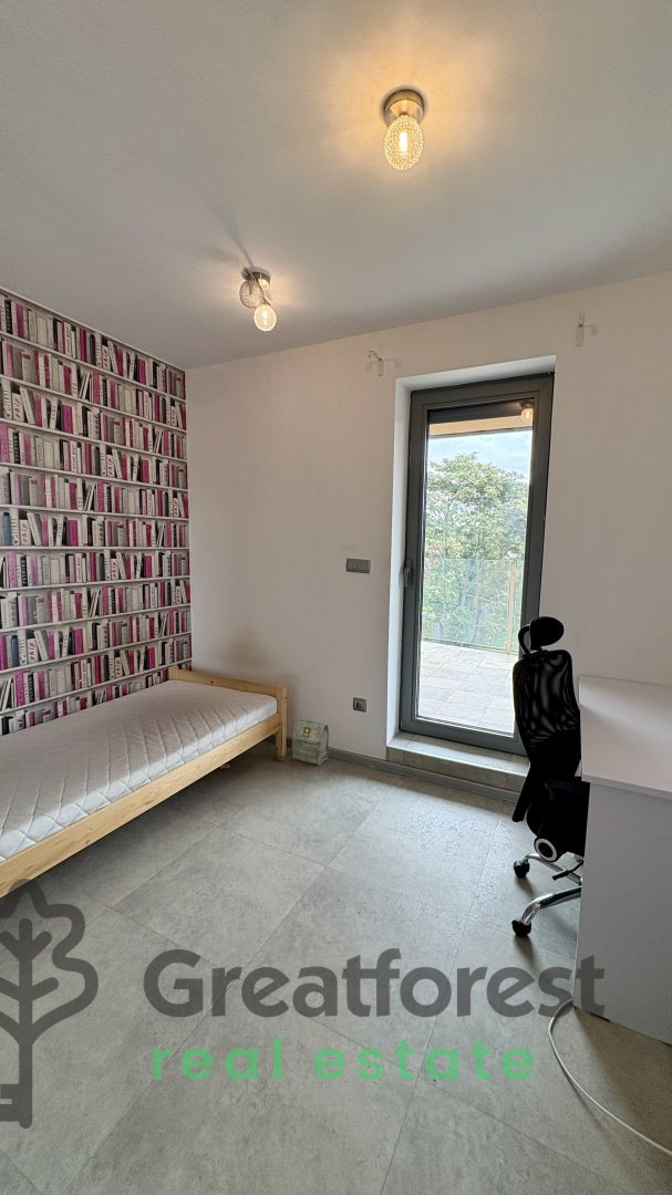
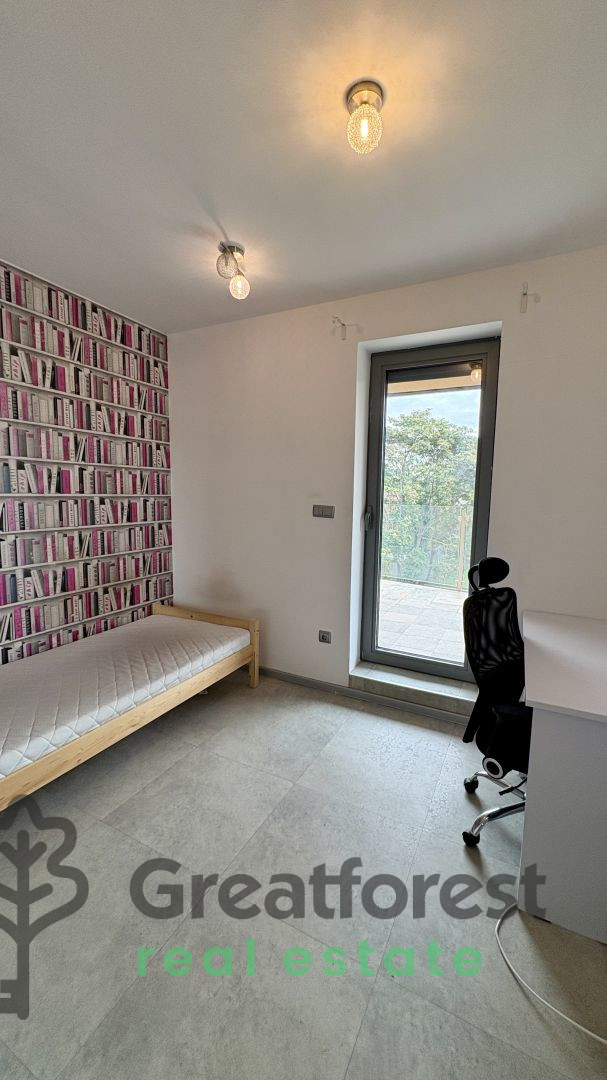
- bag (310, 739)
